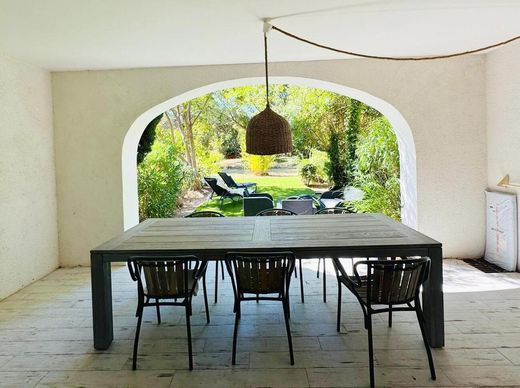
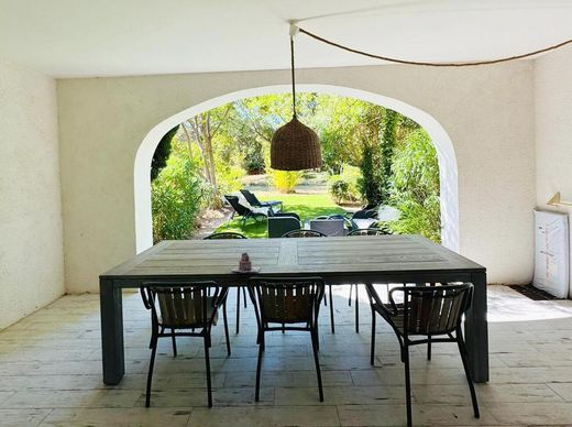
+ teapot (245, 261)
